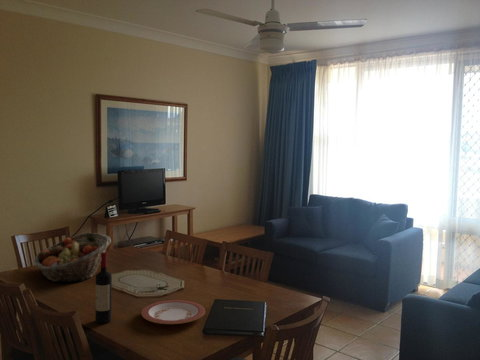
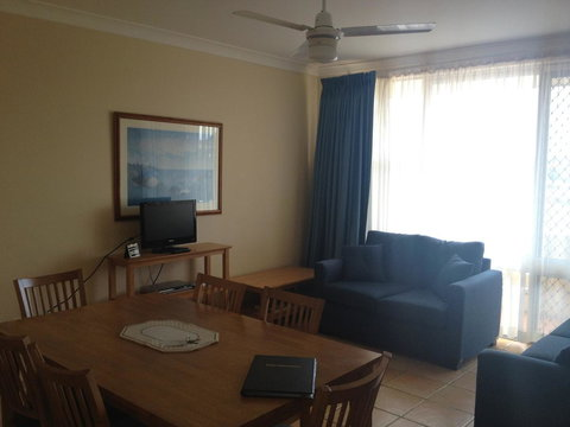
- fruit basket (73, 255)
- plate (173, 313)
- wine bottle (103, 287)
